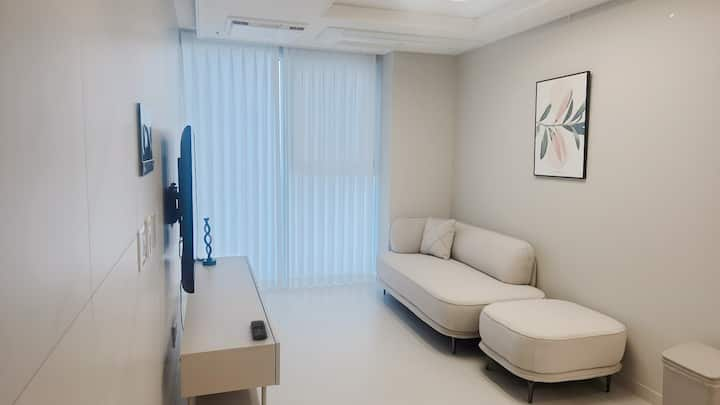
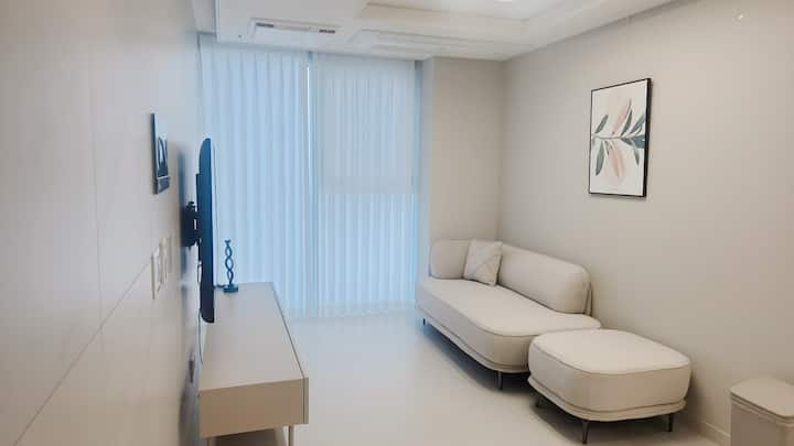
- remote control (258, 329)
